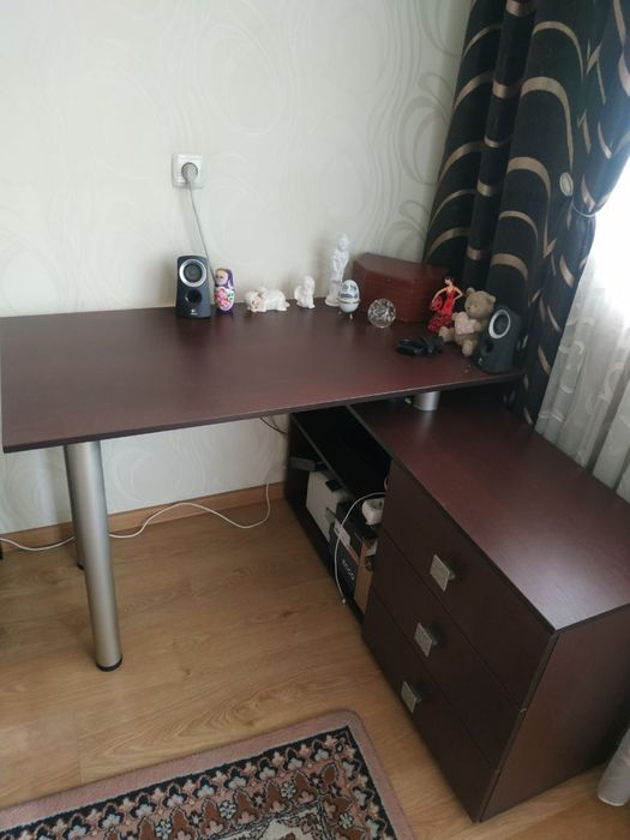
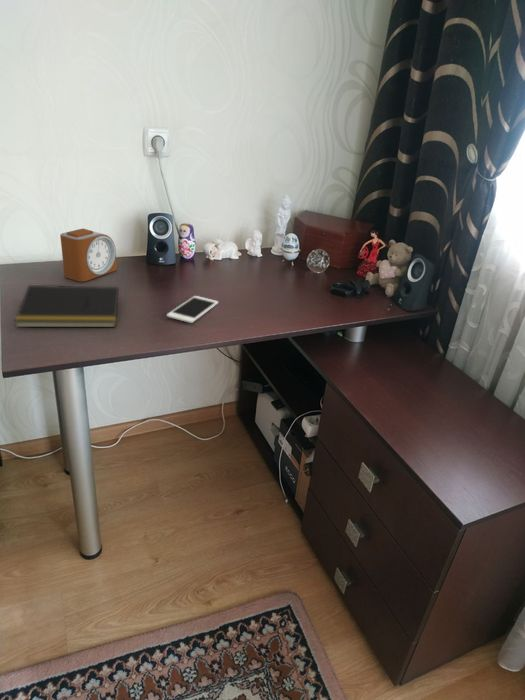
+ notepad (70, 305)
+ cell phone (193, 308)
+ alarm clock (88, 252)
